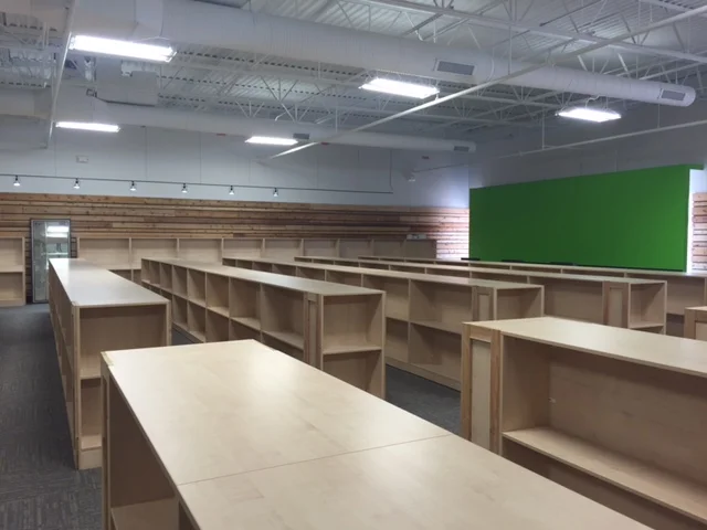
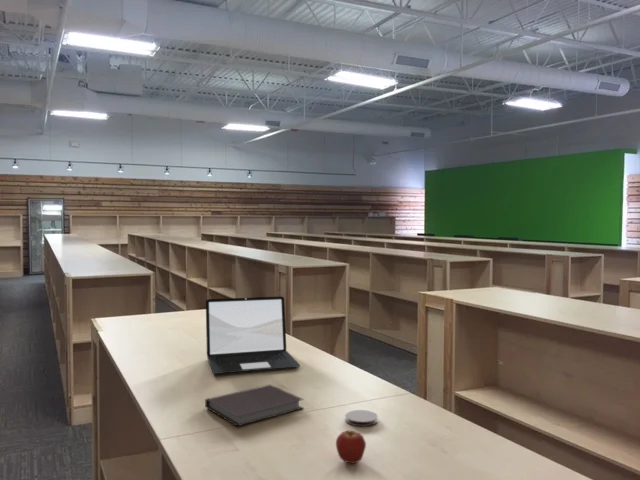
+ apple (350, 446)
+ coaster (361, 417)
+ notebook (254, 403)
+ laptop (251, 332)
